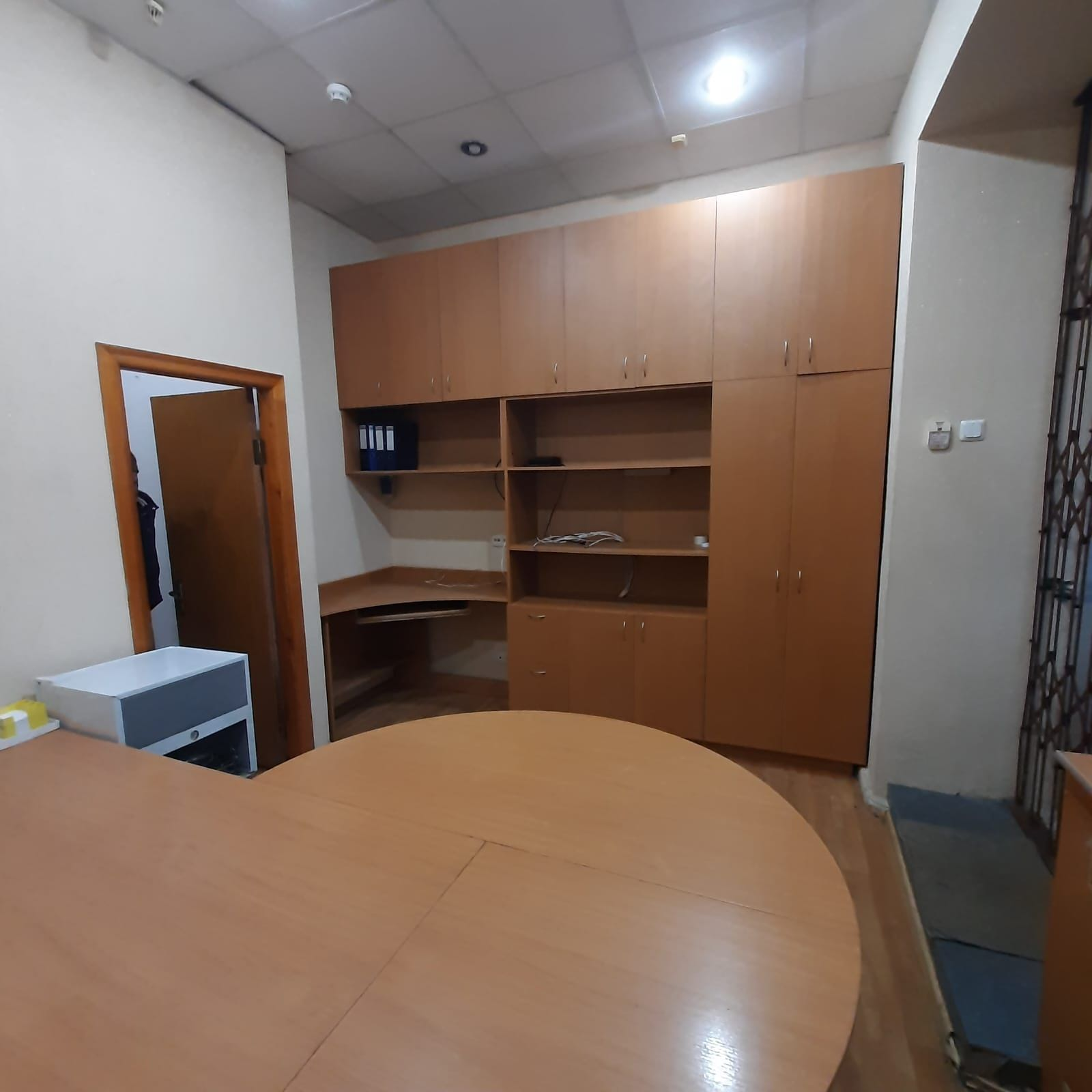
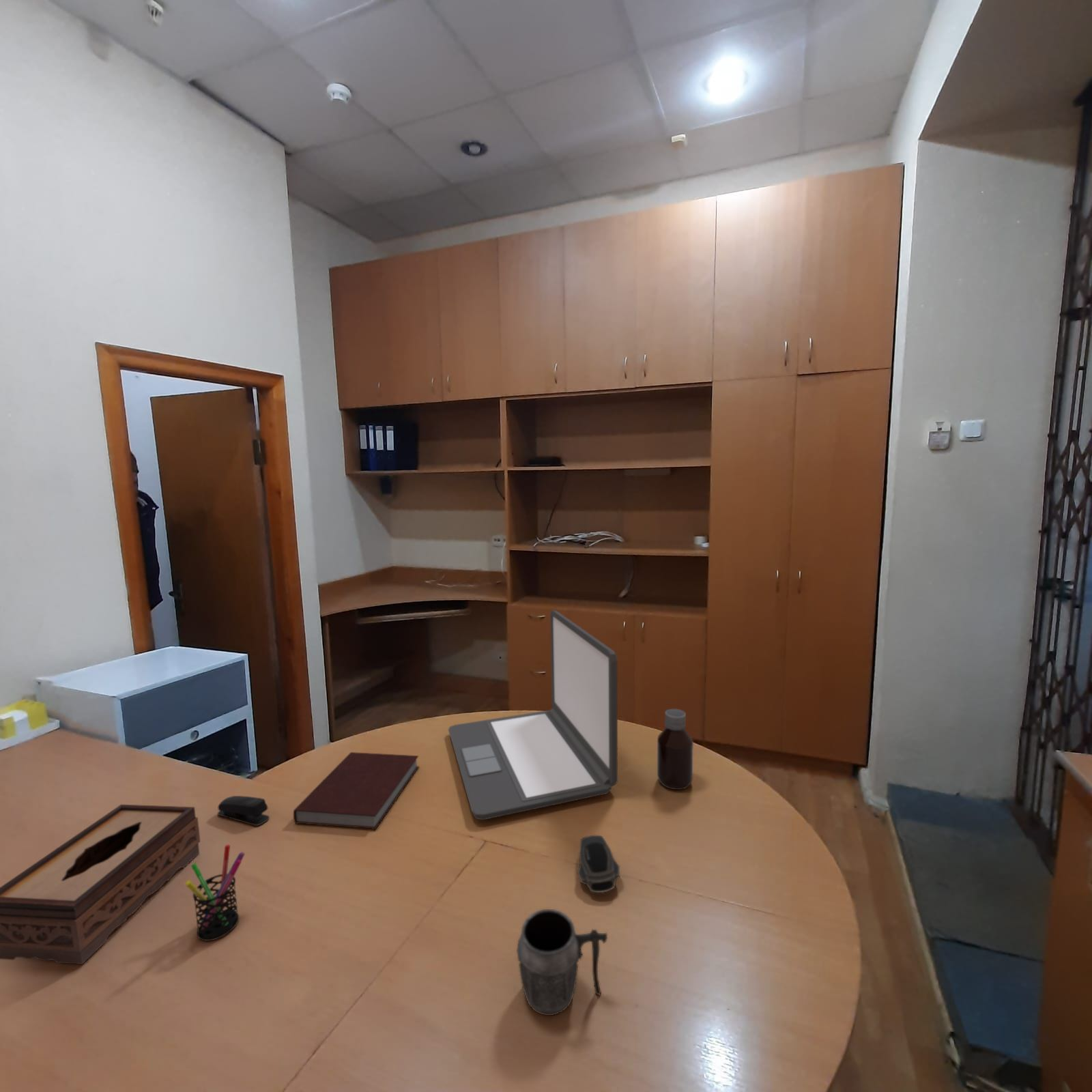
+ tissue box (104, 874)
+ notebook (361, 786)
+ mug (562, 960)
+ stapler (242, 806)
+ computer mouse (597, 861)
+ pen holder (214, 889)
+ bottle (675, 747)
+ laptop (523, 714)
